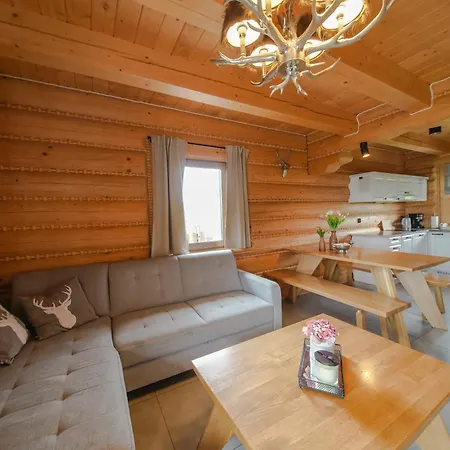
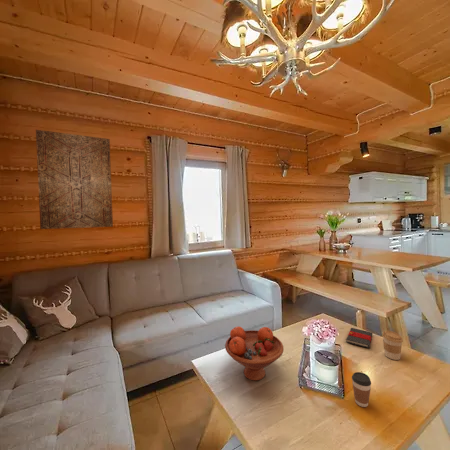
+ coffee cup (361, 389)
+ wall art (77, 181)
+ coffee cup (392, 344)
+ book (359, 336)
+ fruit bowl (254, 353)
